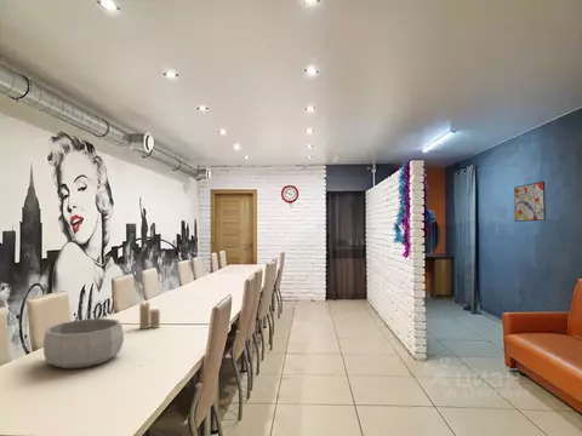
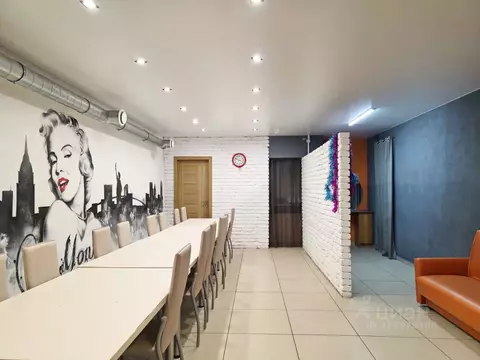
- decorative bowl (84, 343)
- candle (150, 312)
- wall art (529, 202)
